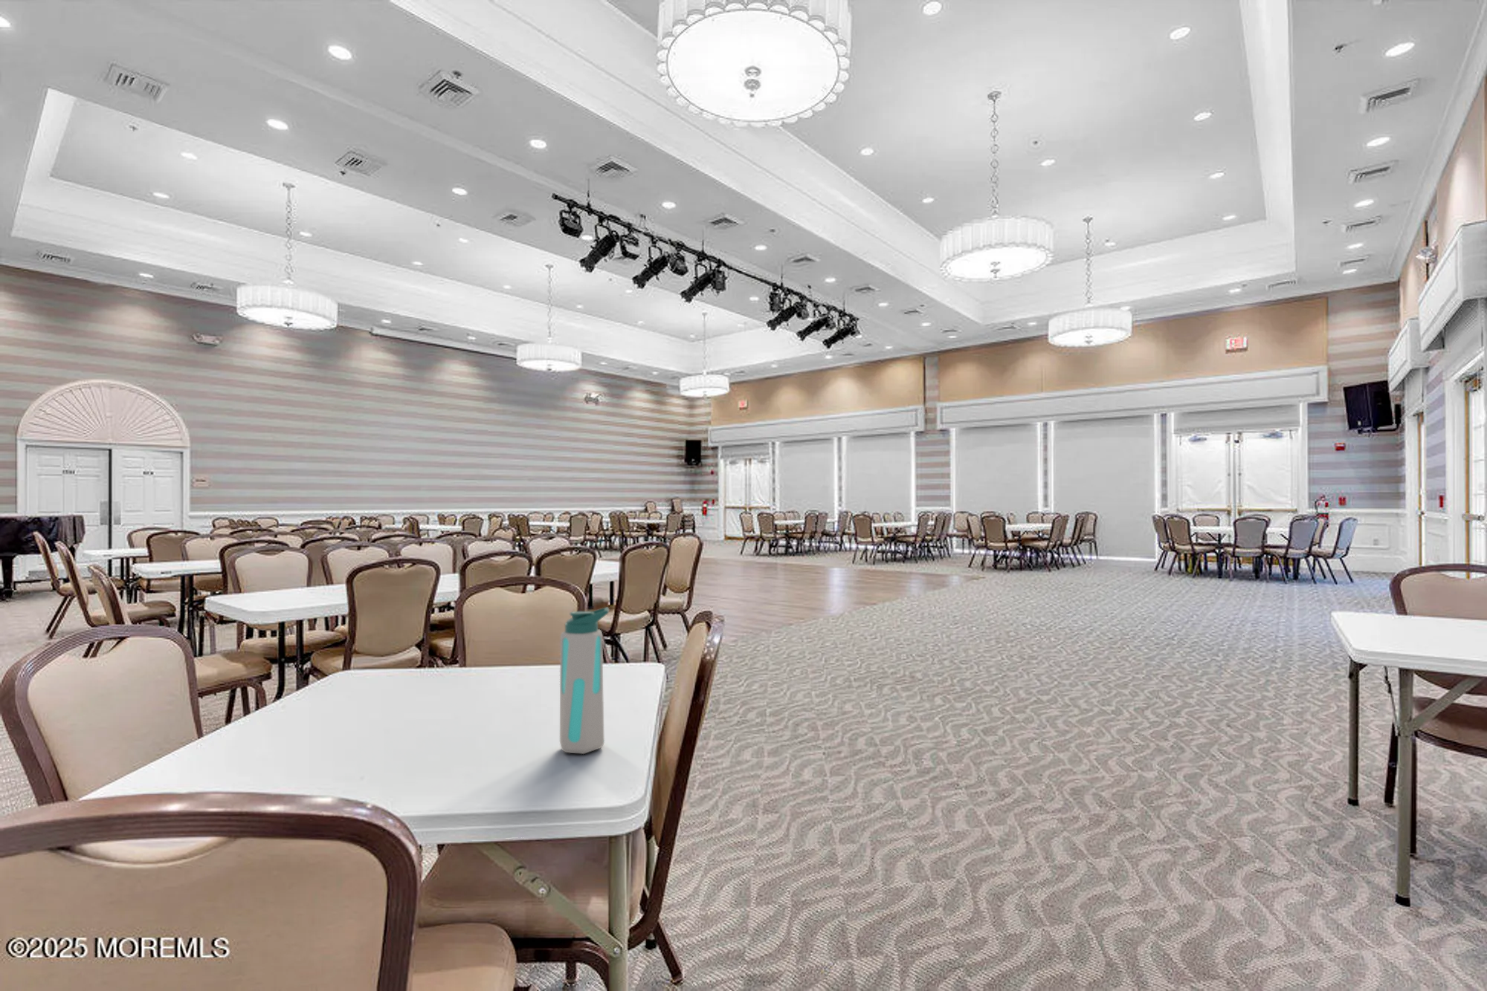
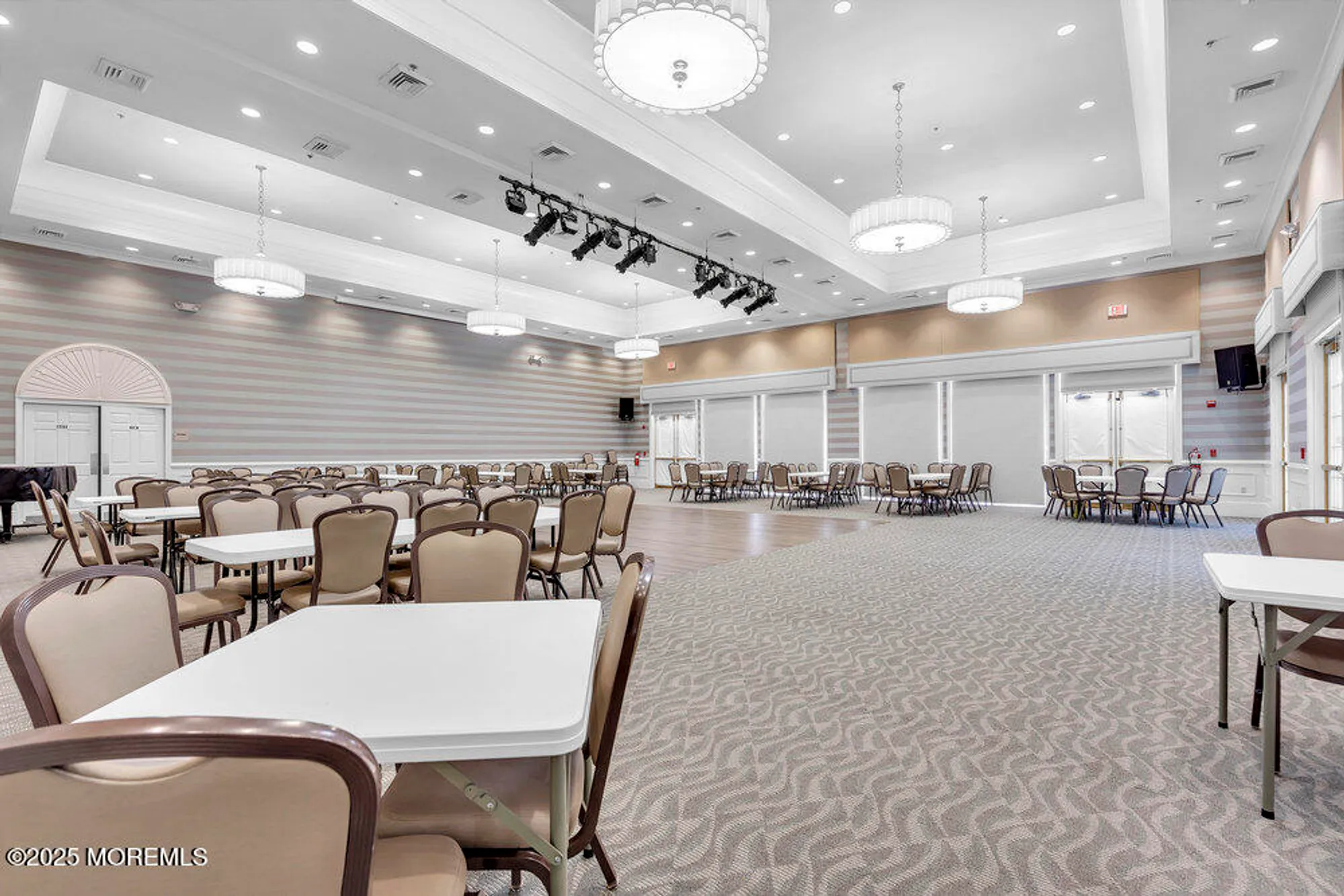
- water bottle (585, 678)
